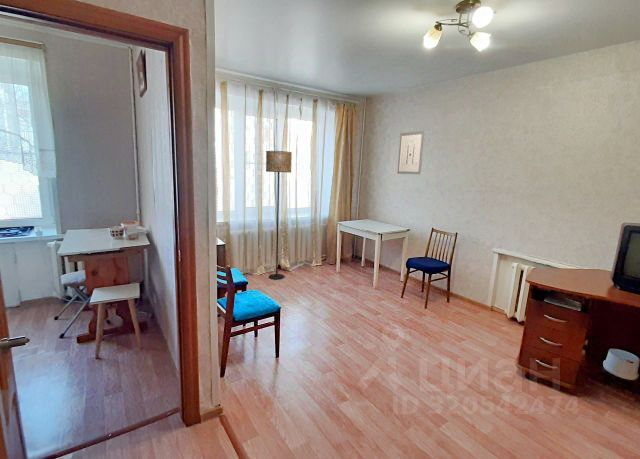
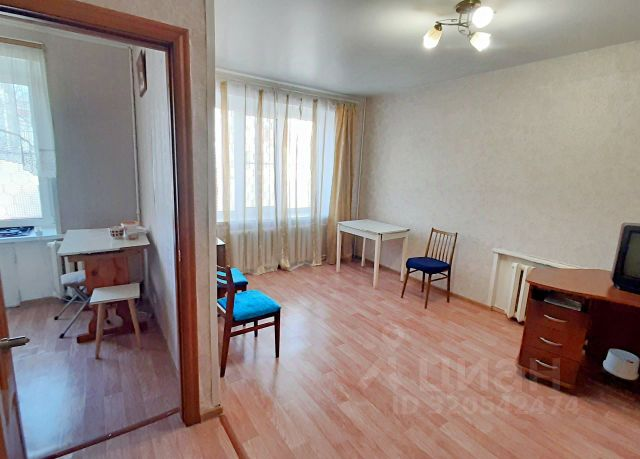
- floor lamp (277, 216)
- wall art (410, 153)
